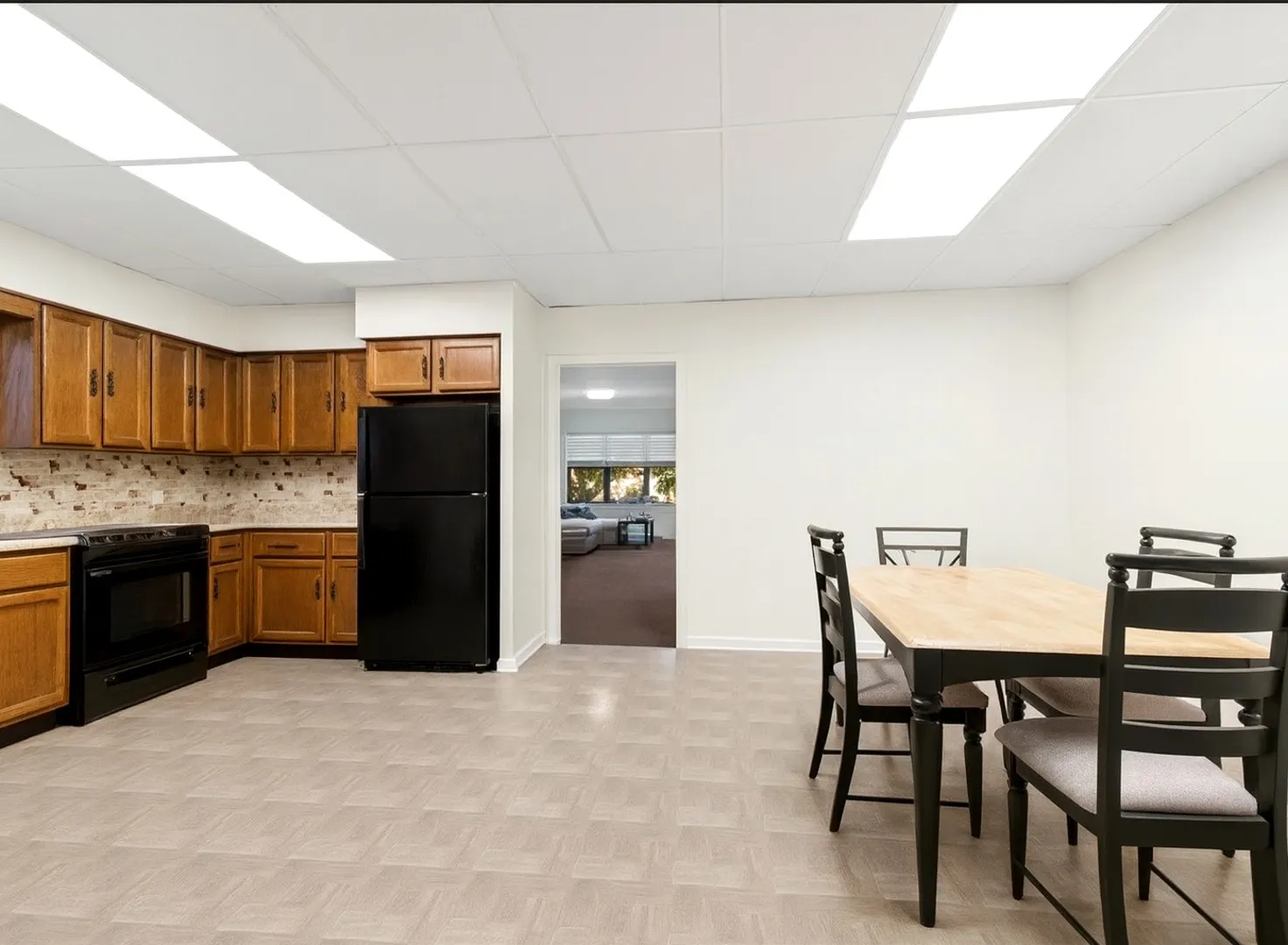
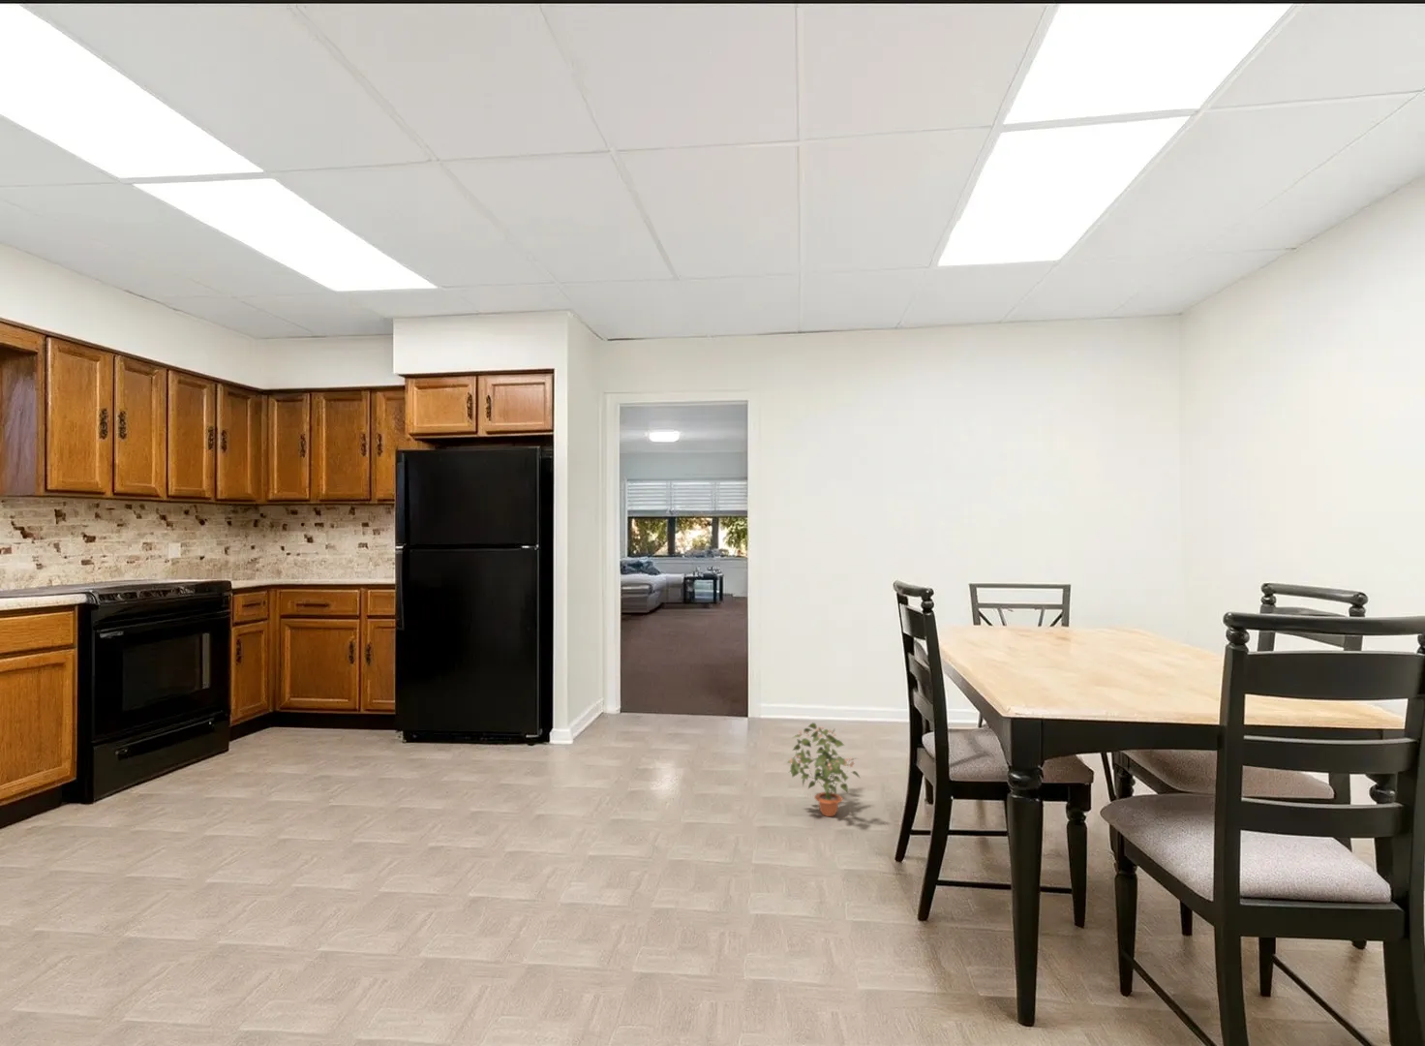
+ potted plant (828, 770)
